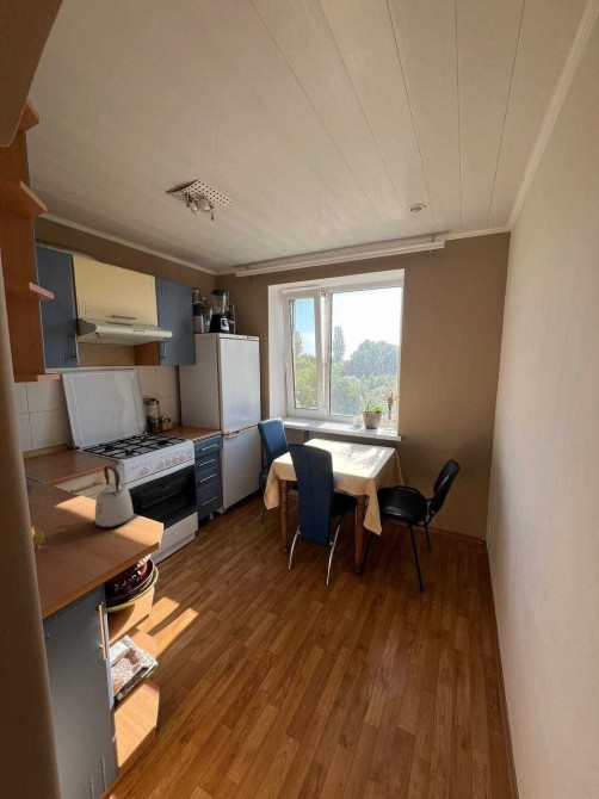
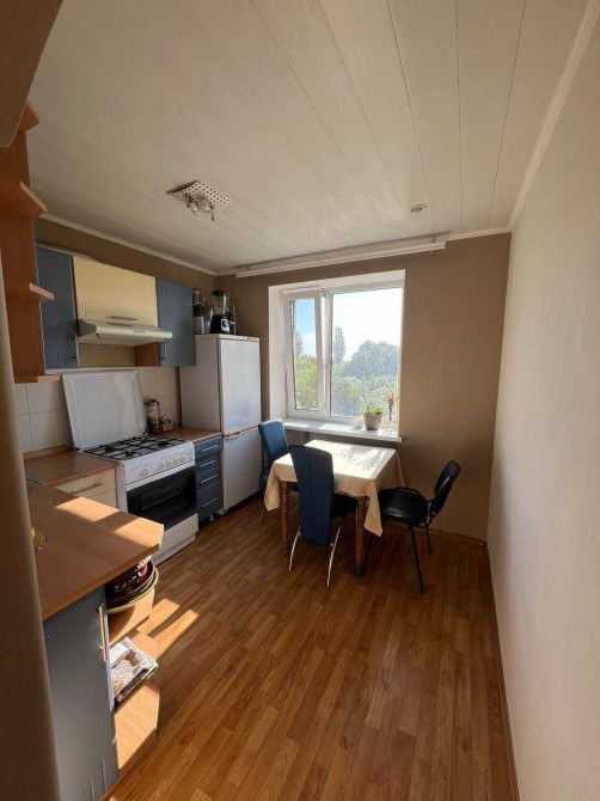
- kettle (110, 493)
